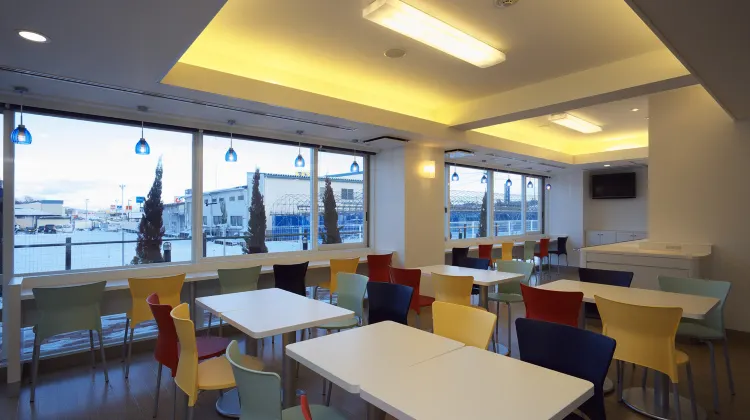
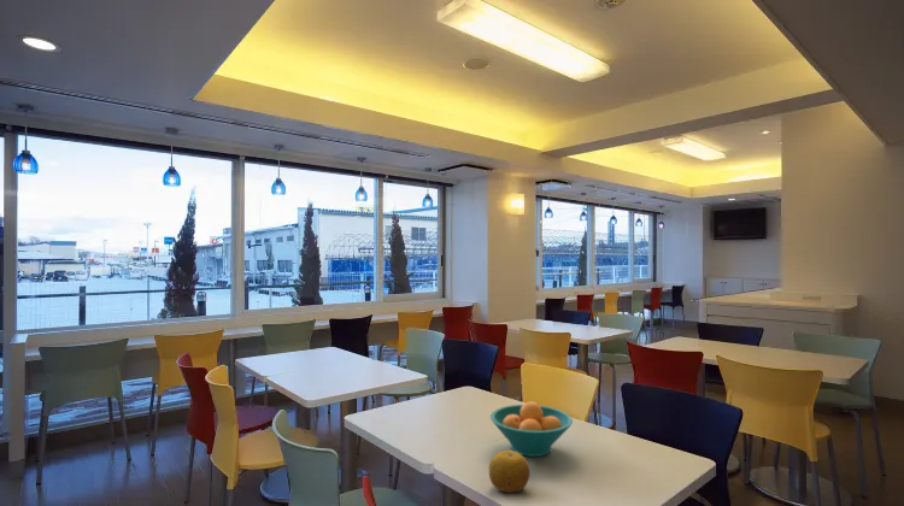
+ fruit (509, 470)
+ fruit bowl (530, 425)
